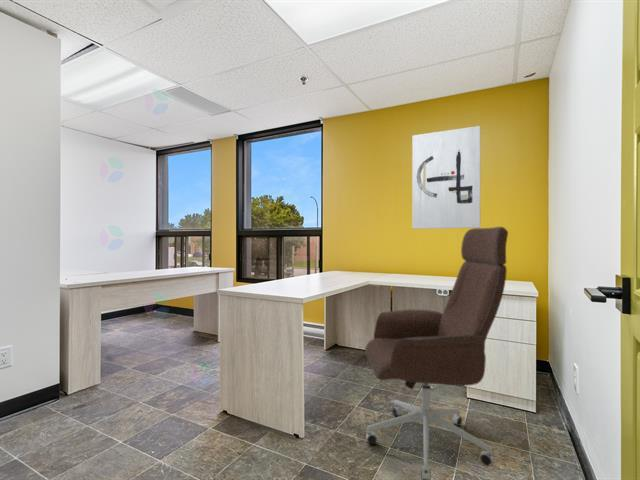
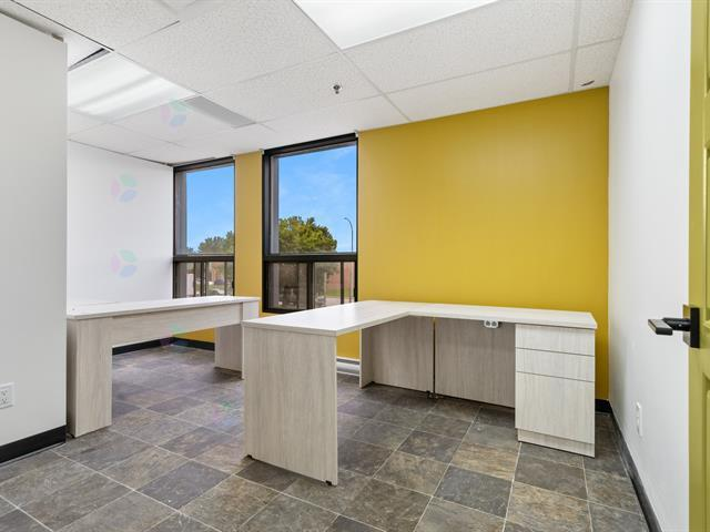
- wall art (445, 179)
- office chair (432, 334)
